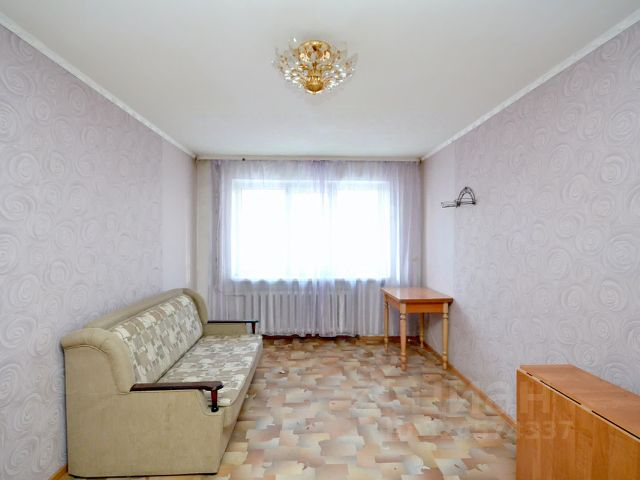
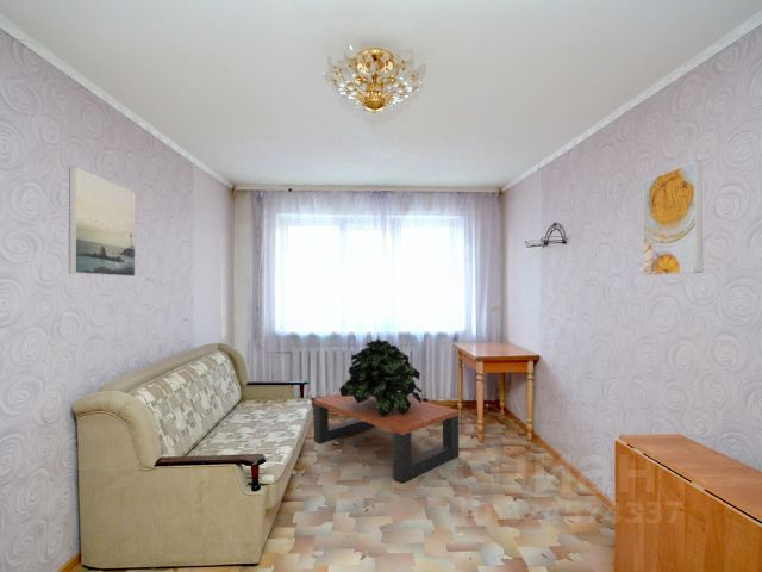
+ potted plant (381, 373)
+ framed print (105, 228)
+ coffee table (382, 425)
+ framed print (669, 223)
